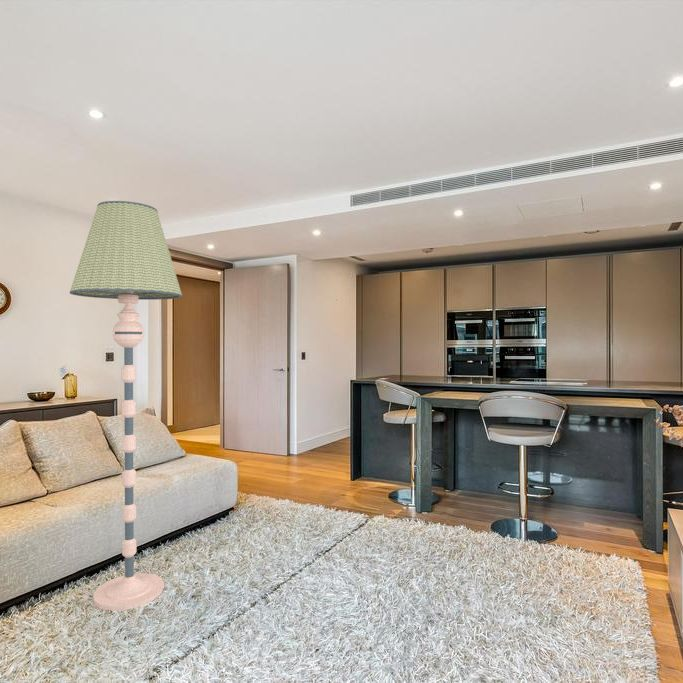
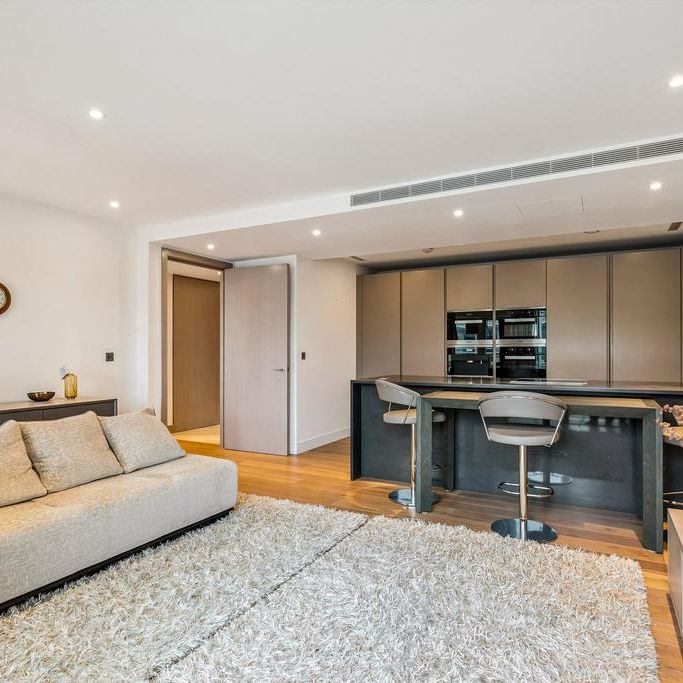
- floor lamp (128, 400)
